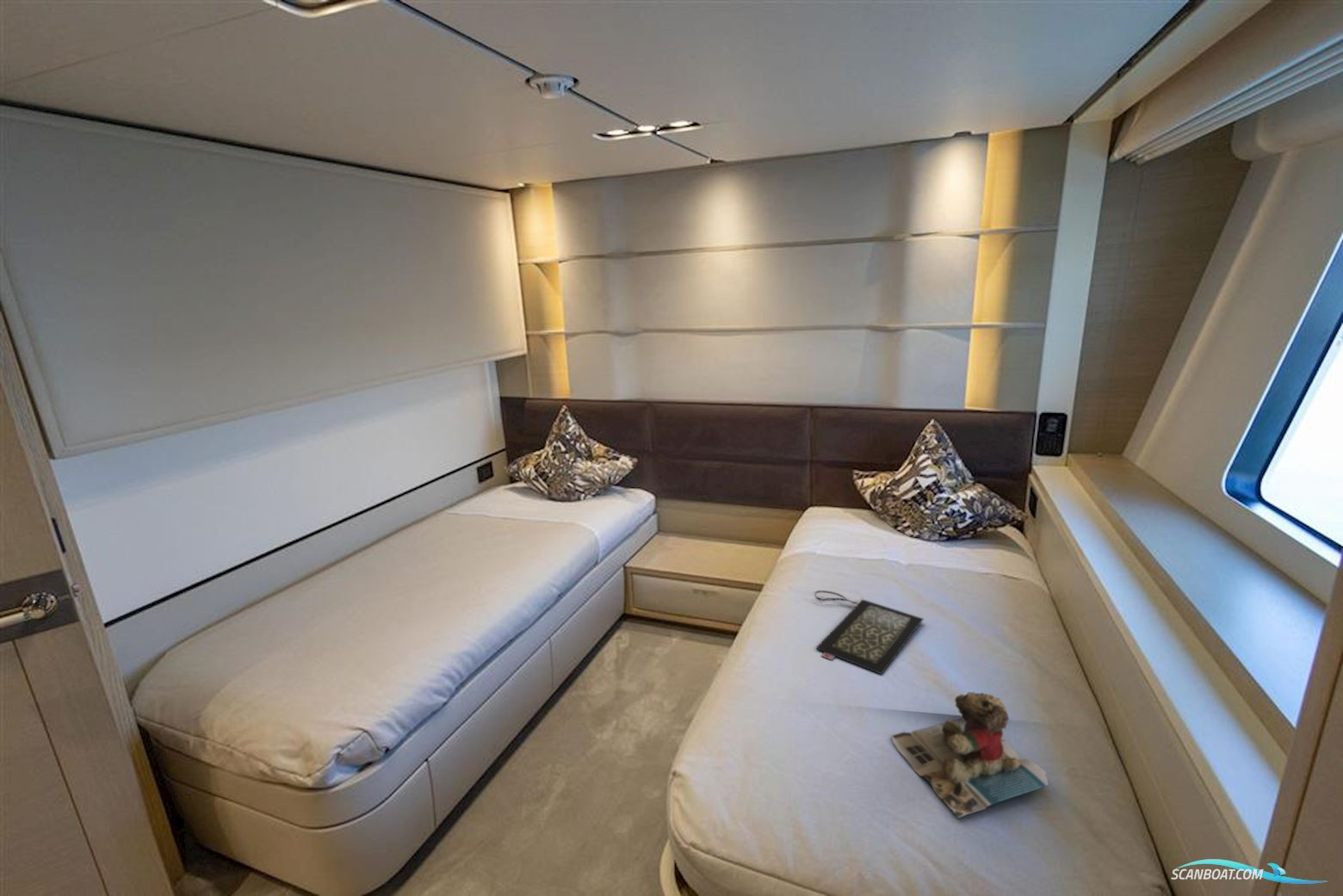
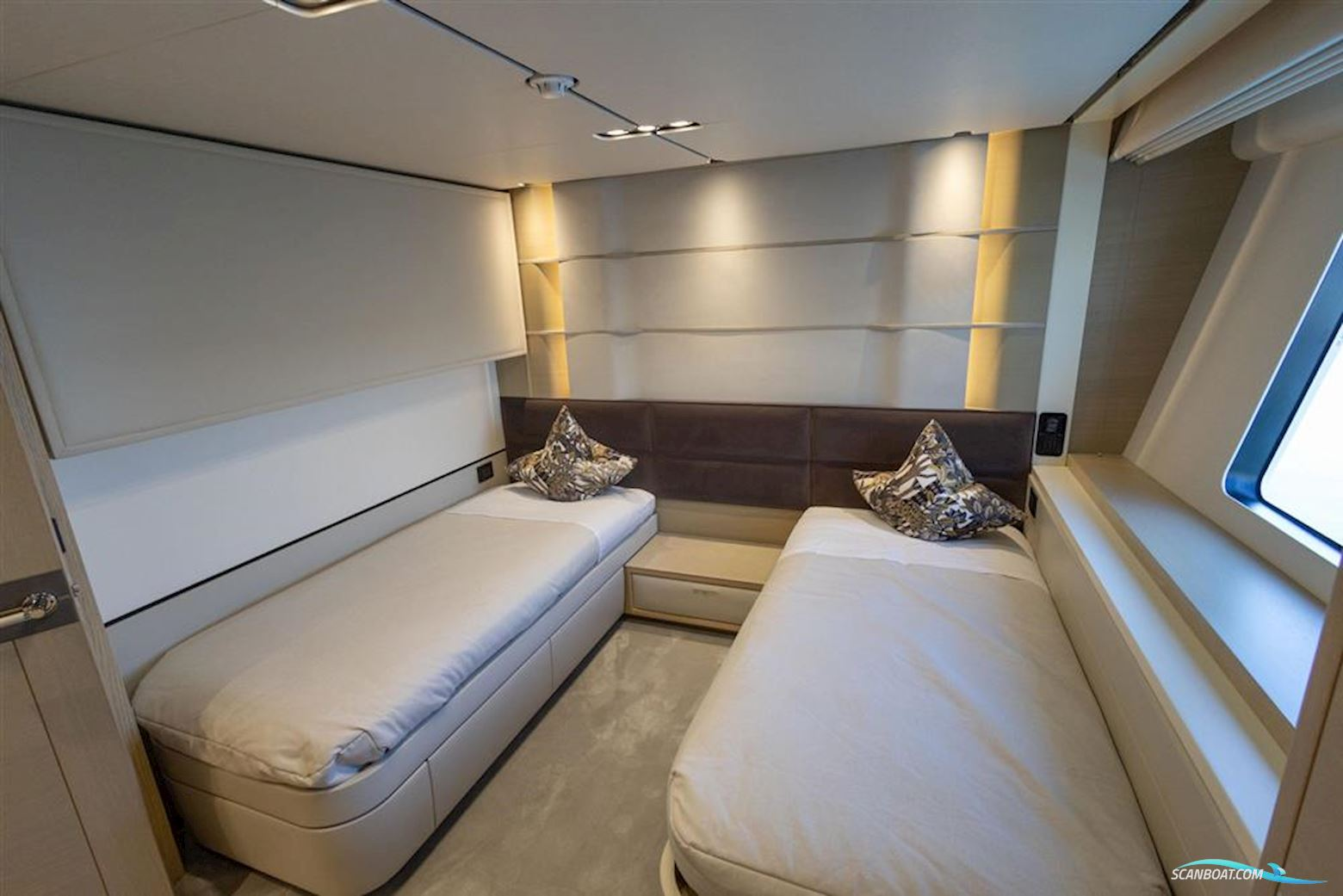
- clutch bag (870, 628)
- teddy bear (964, 732)
